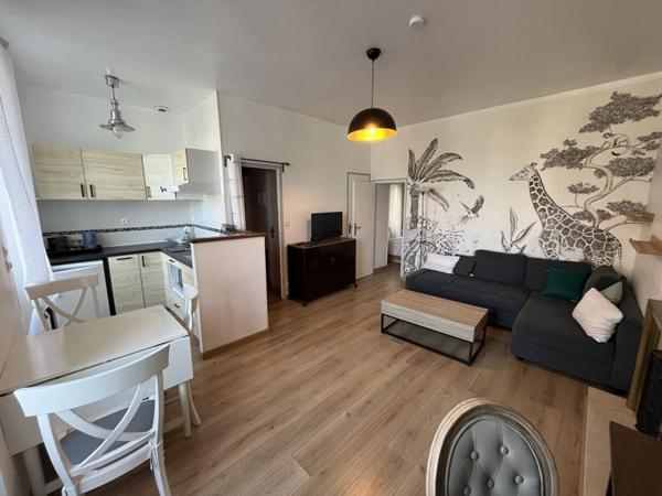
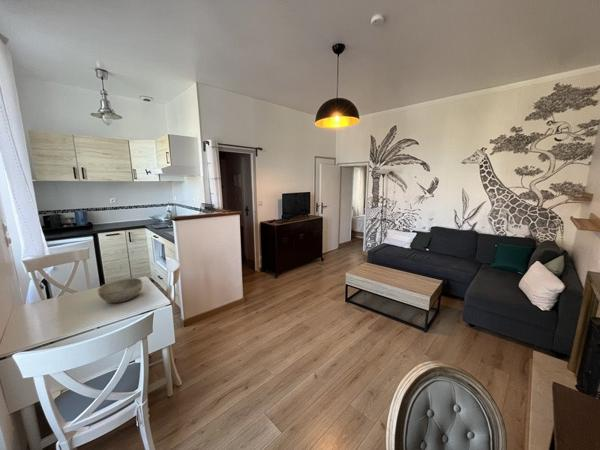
+ bowl (121, 291)
